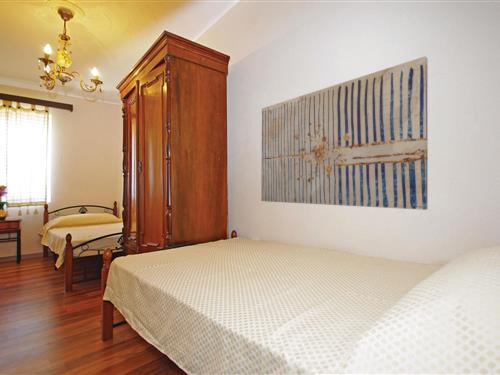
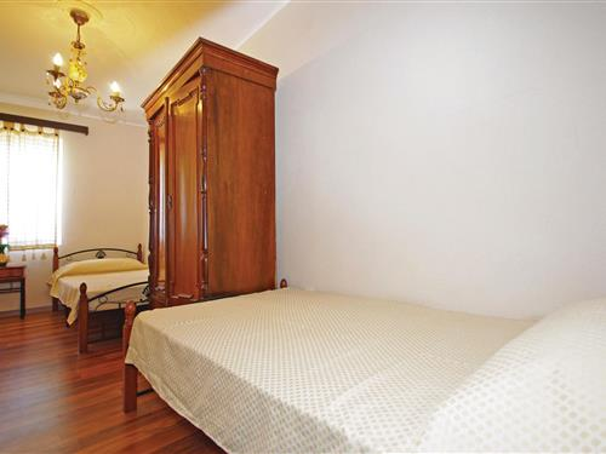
- wall art (324, 146)
